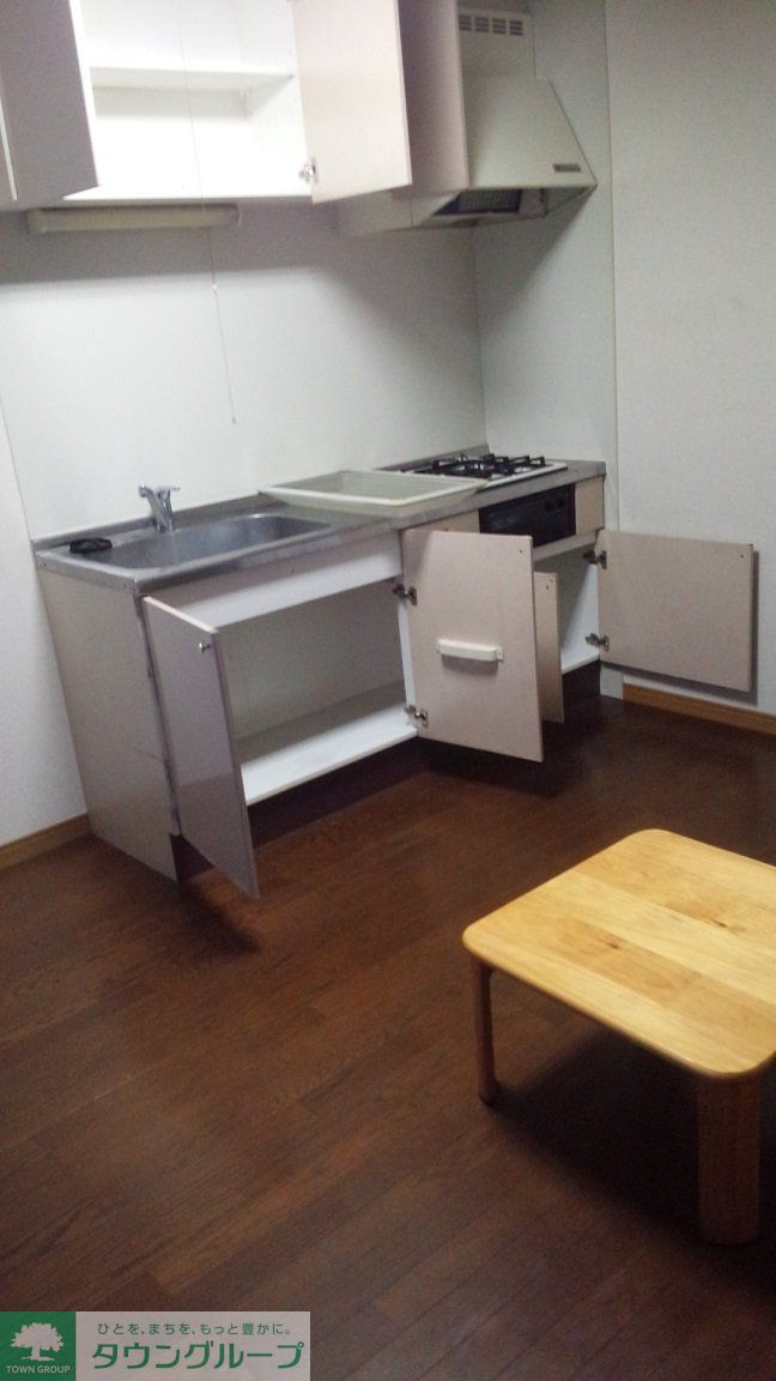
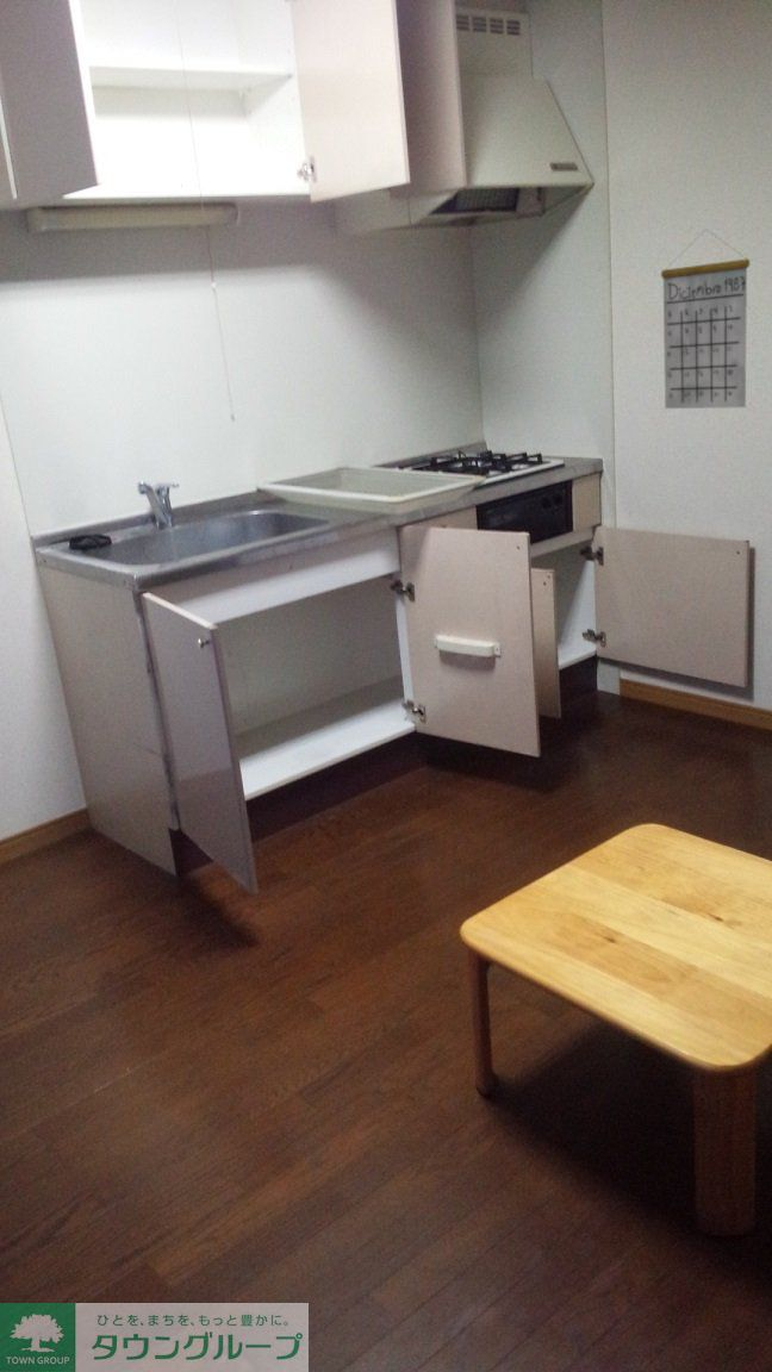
+ calendar (704, 320)
